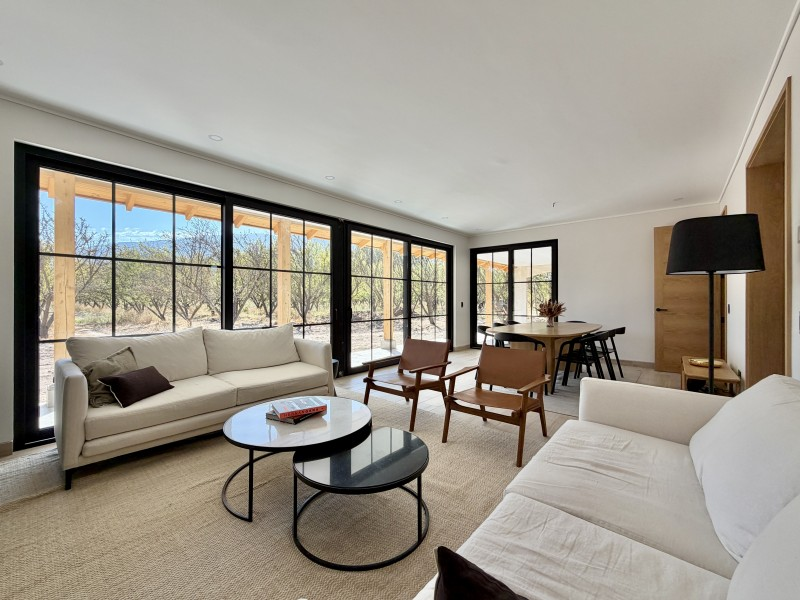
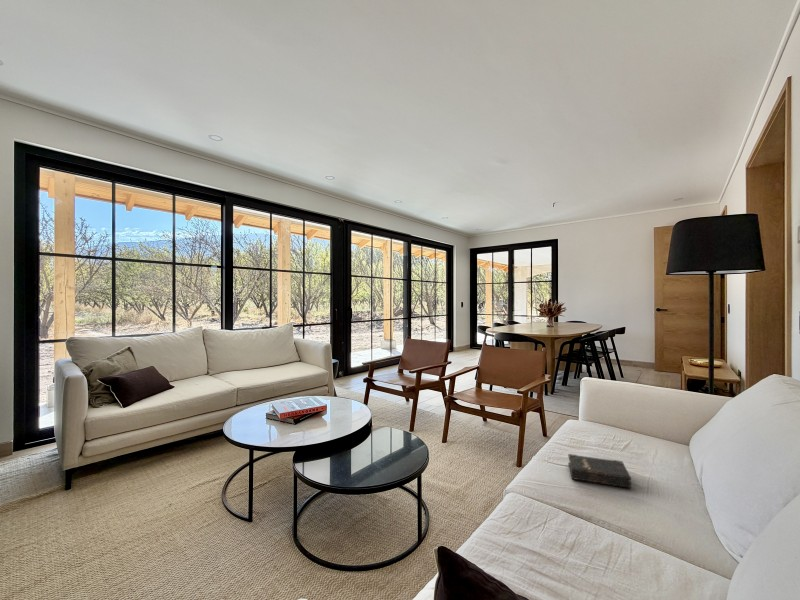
+ hardback book (597, 470)
